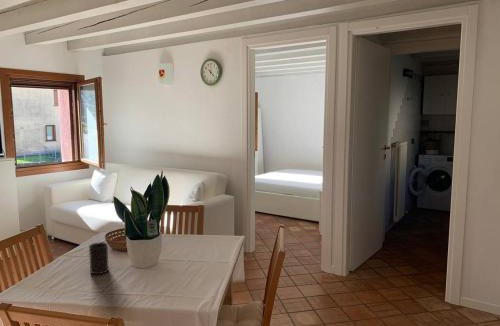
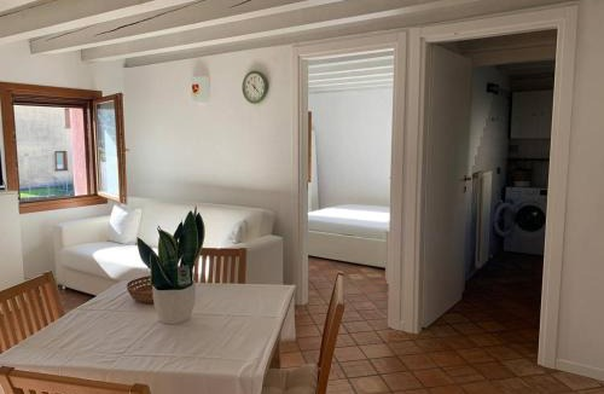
- cup (98, 258)
